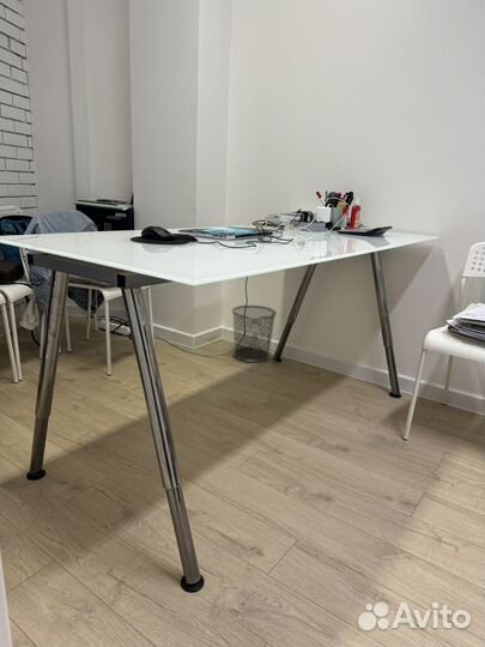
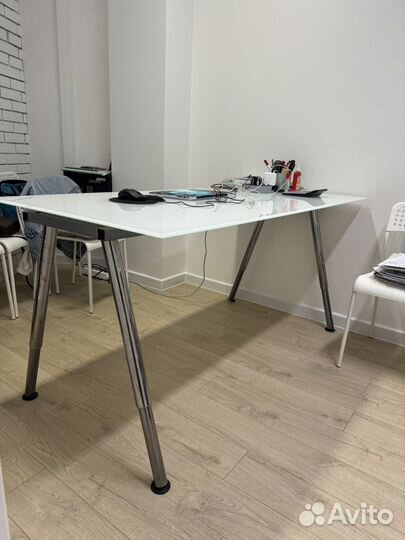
- waste bin (253, 333)
